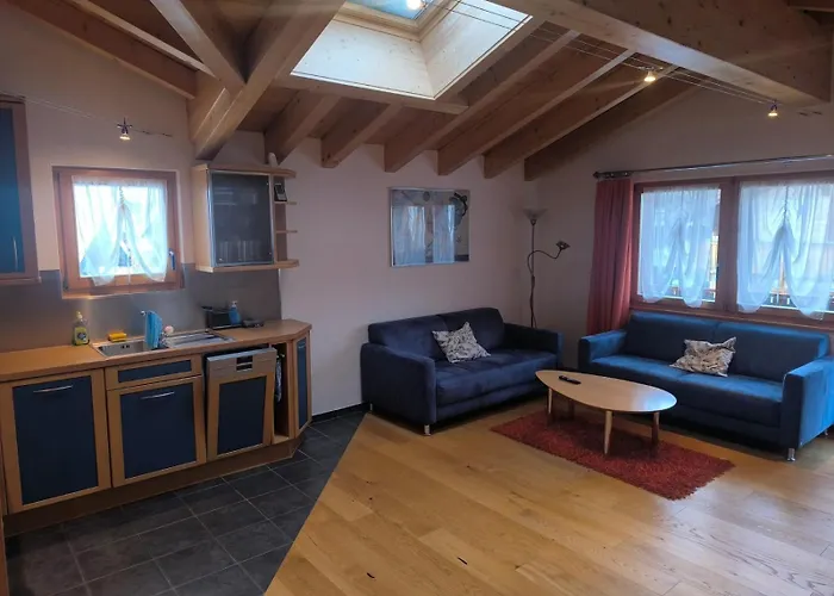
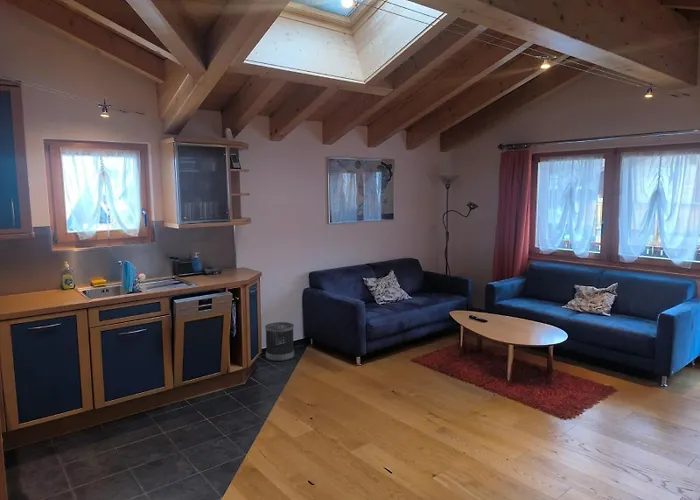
+ wastebasket (279, 341)
